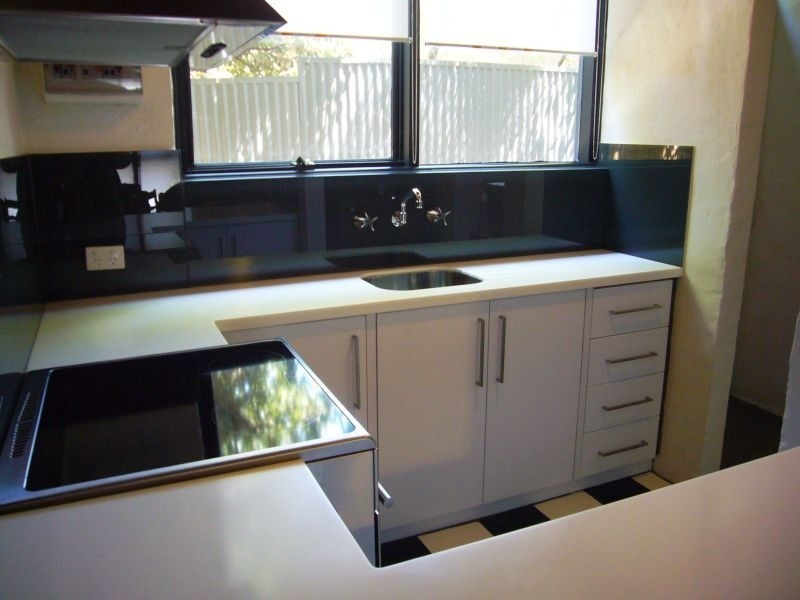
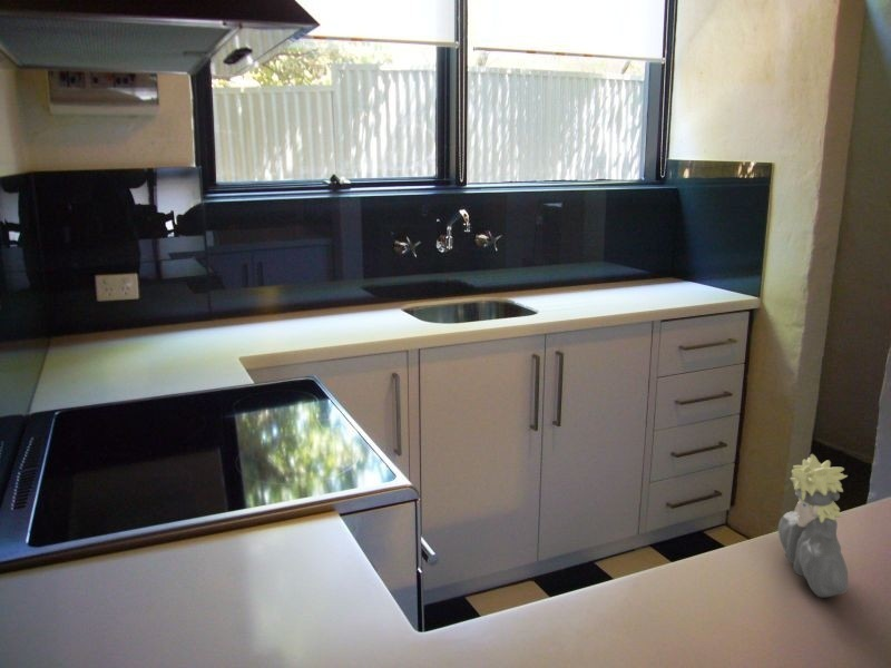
+ bust sculpture (813, 518)
